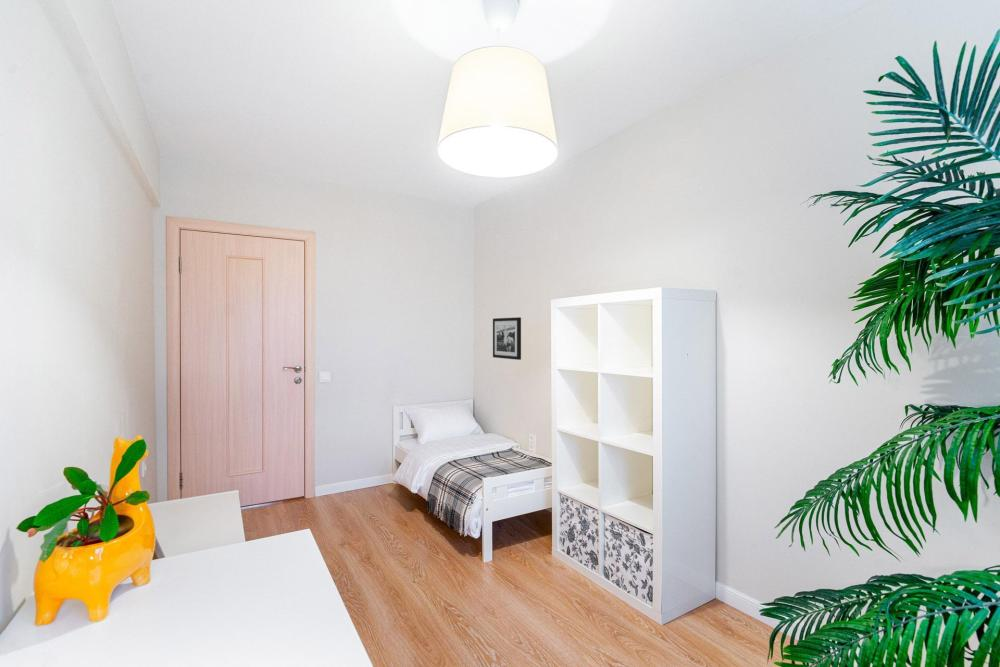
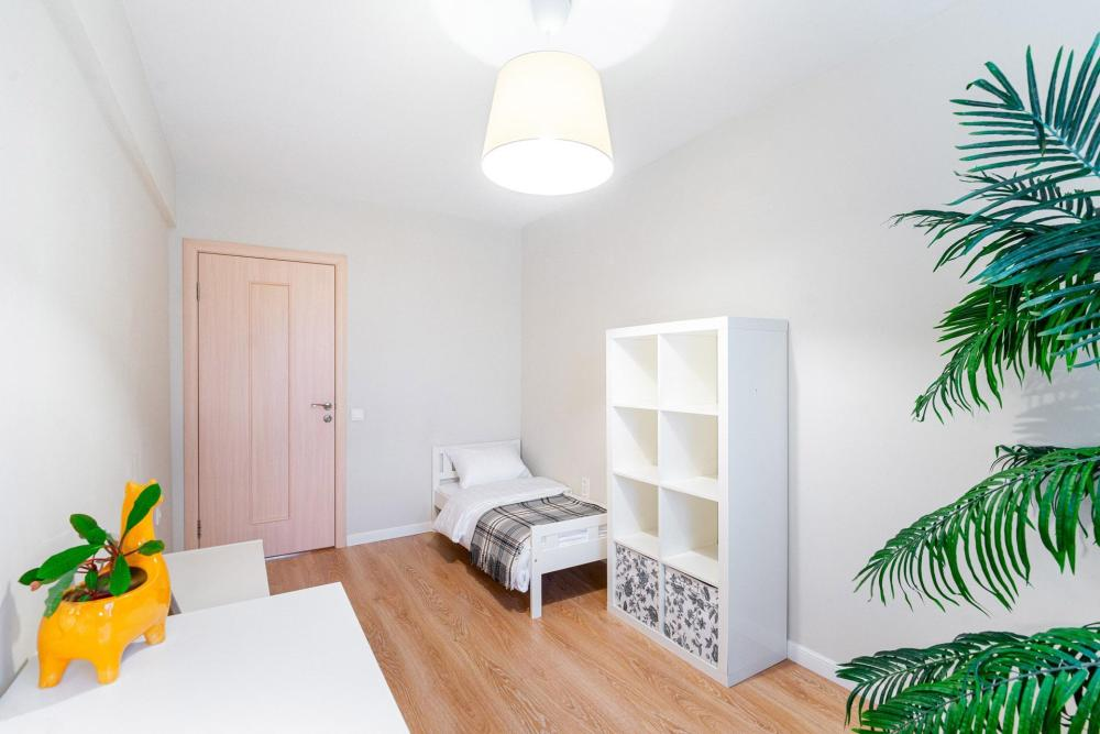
- picture frame (506, 338)
